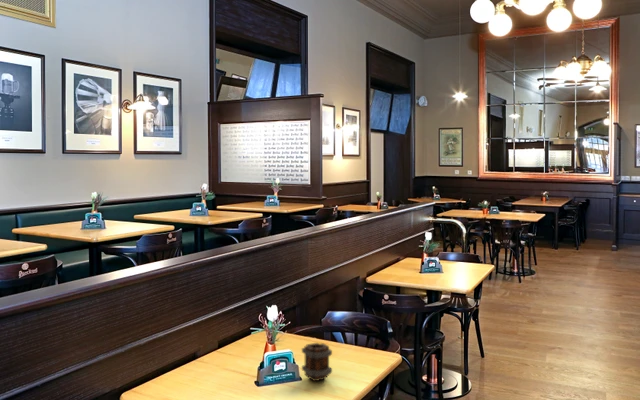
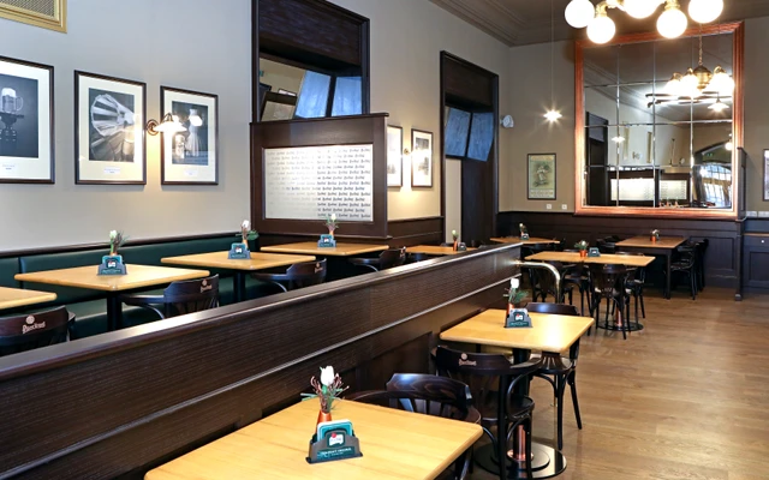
- mug (315, 361)
